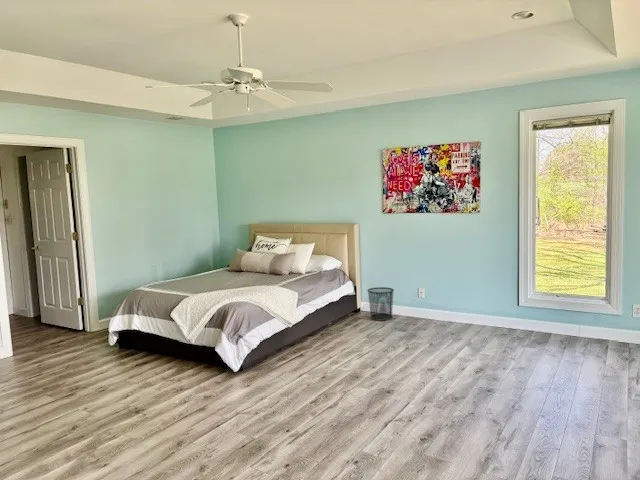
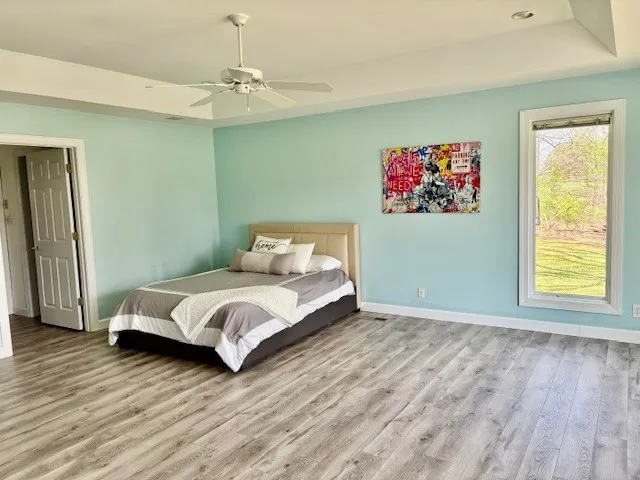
- waste bin (380, 304)
